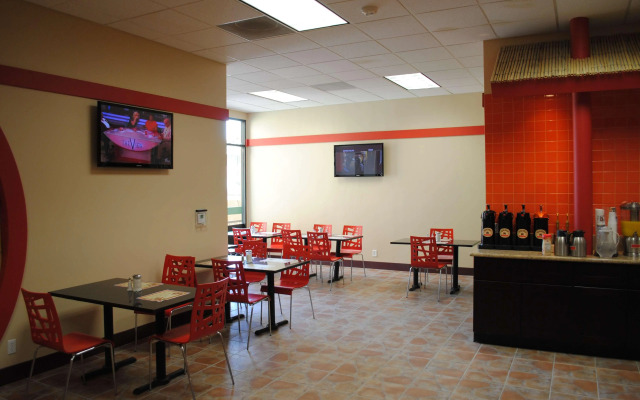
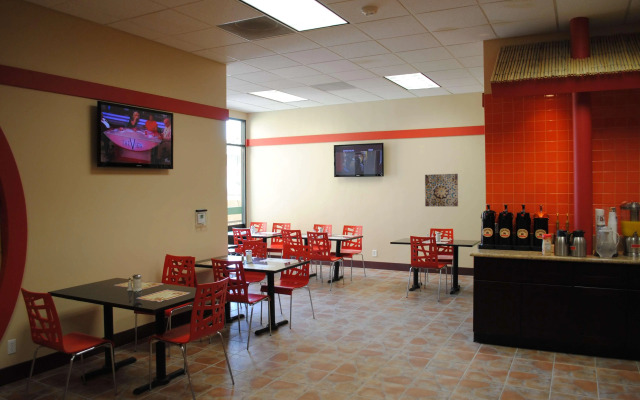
+ wall art (441, 190)
